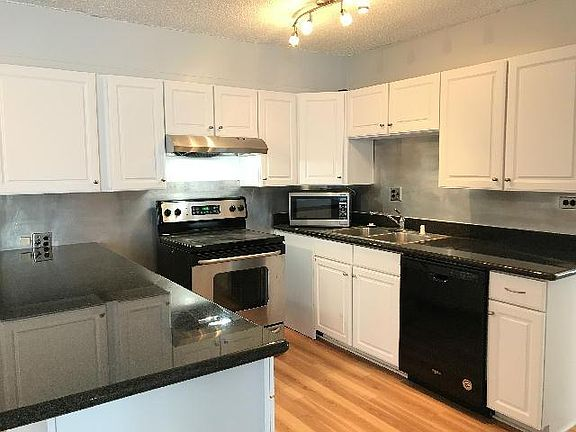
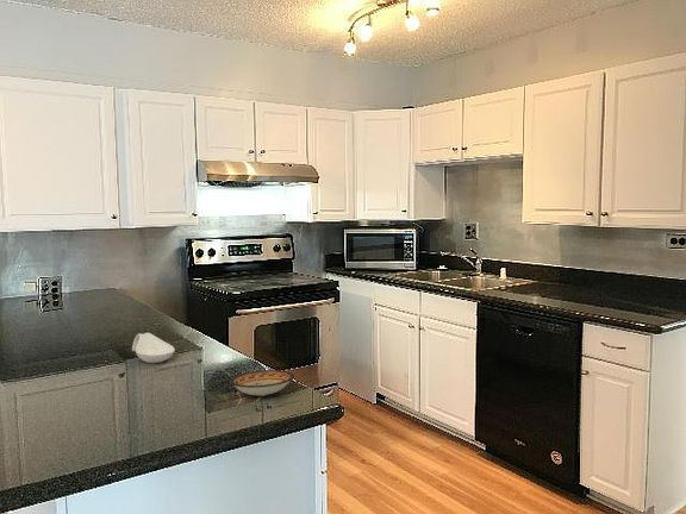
+ bowl (262, 386)
+ spoon rest (149, 346)
